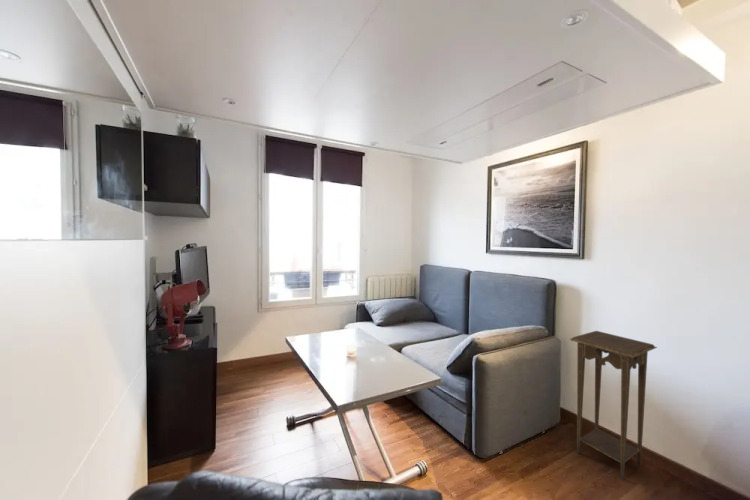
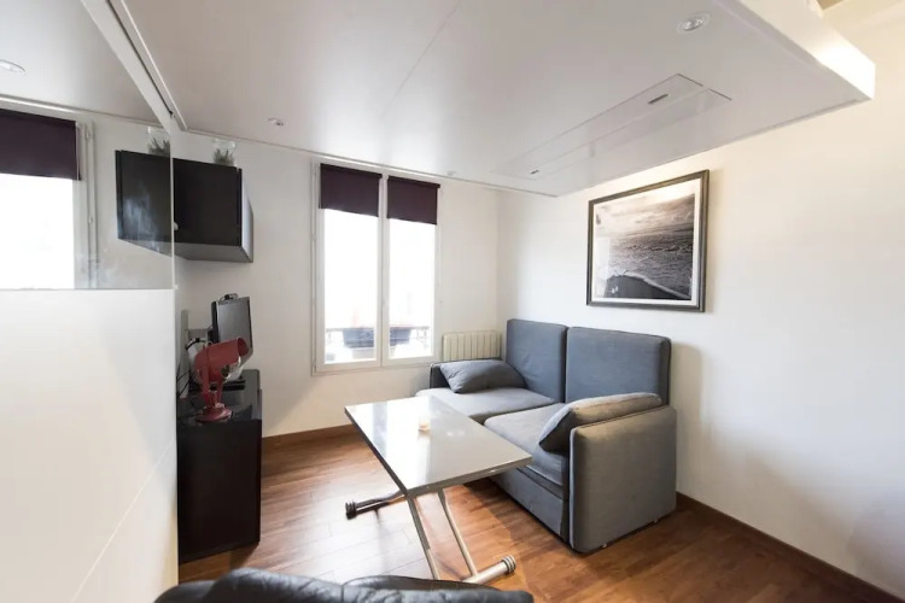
- pedestal table (599, 399)
